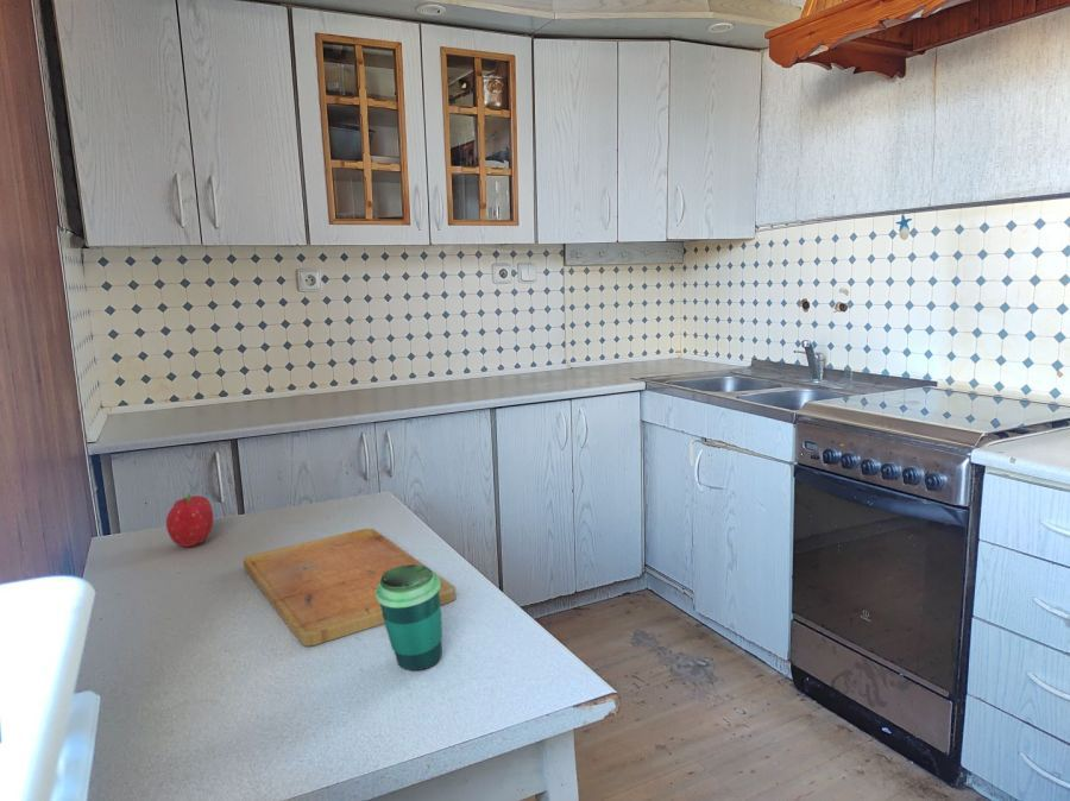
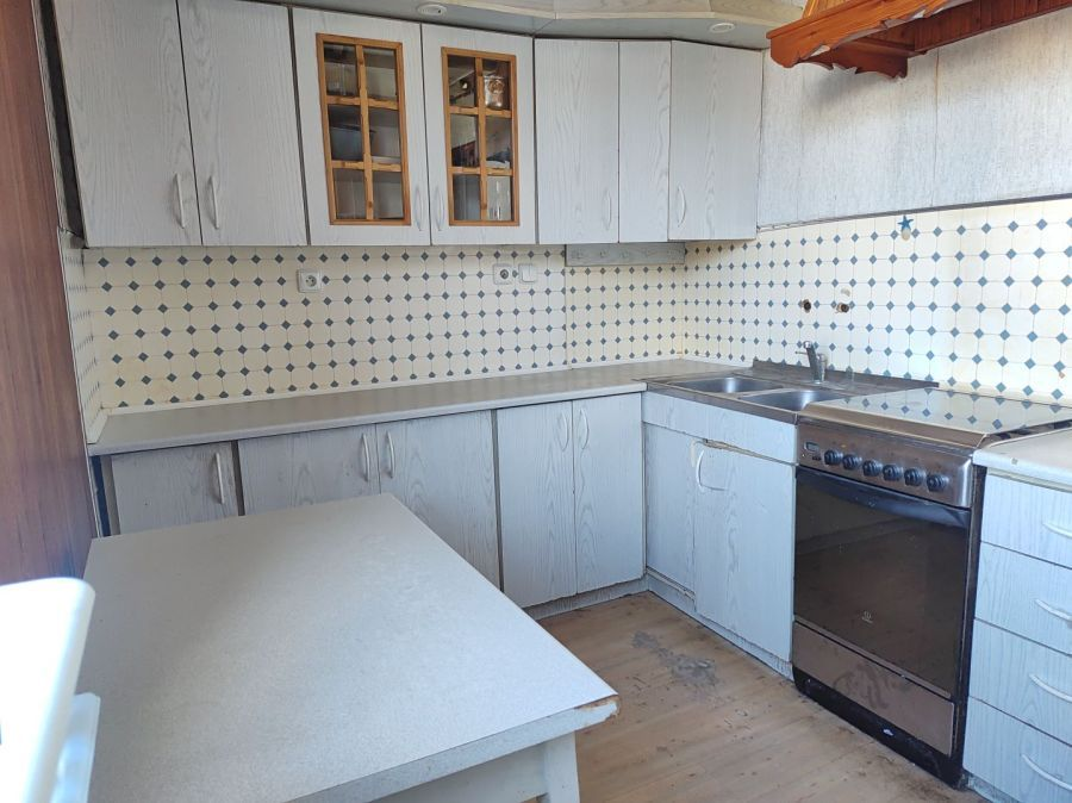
- cutting board (344, 576)
- fruit (189, 518)
- cup (410, 618)
